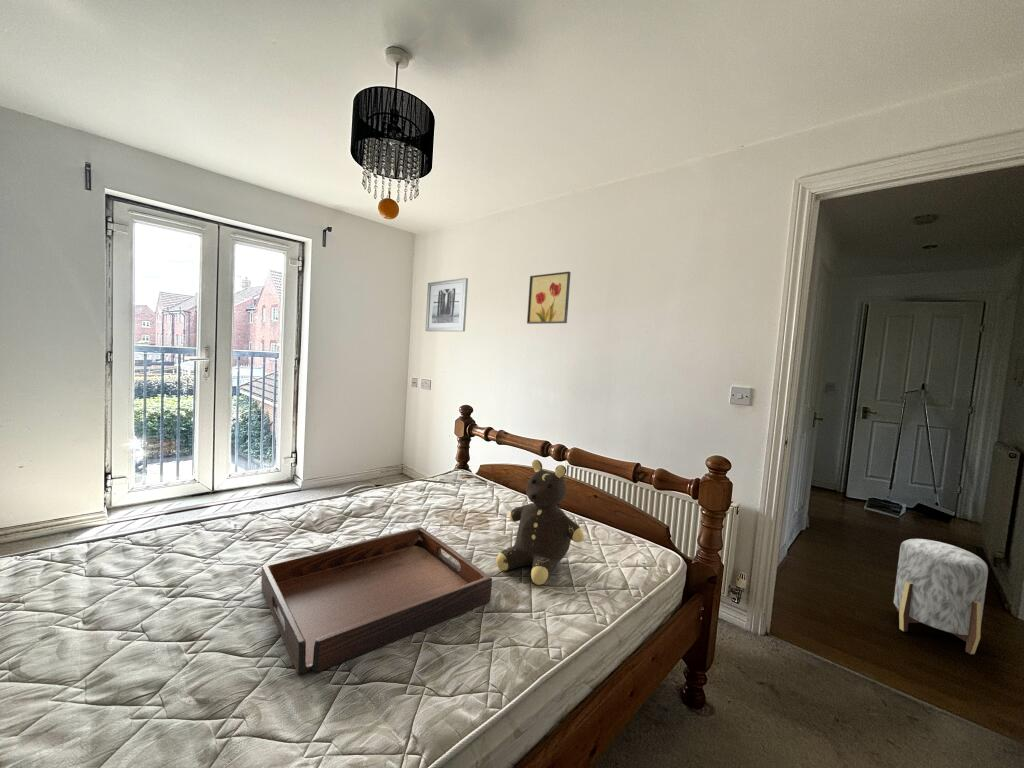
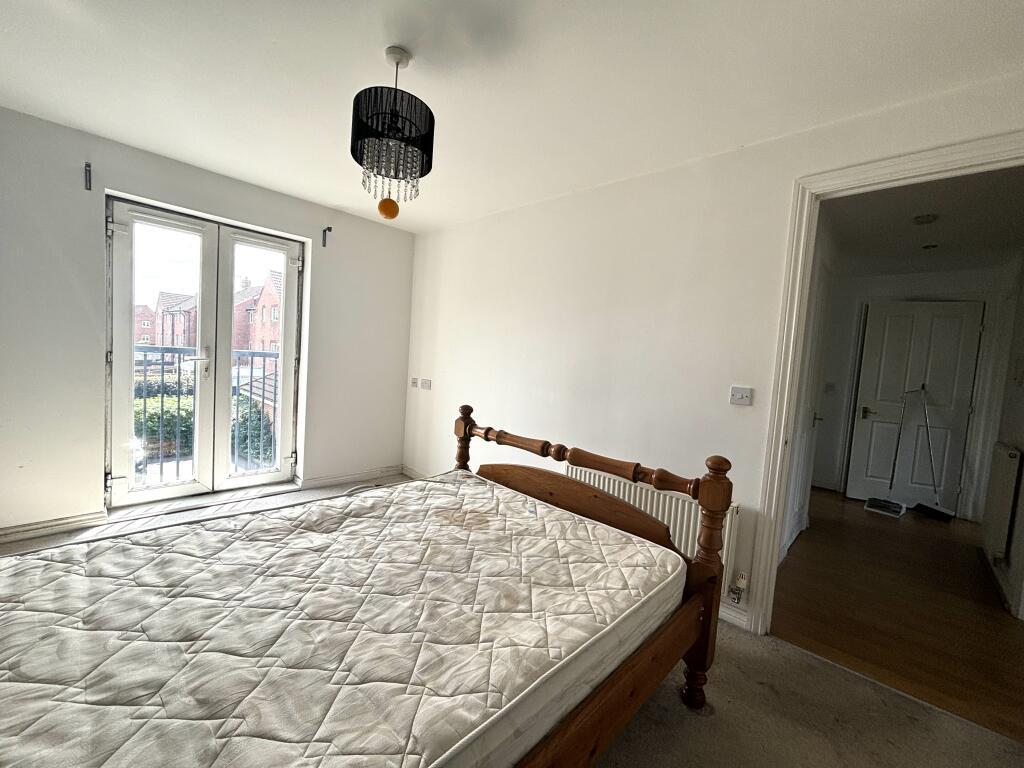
- serving tray (377, 582)
- stool (938, 588)
- wall art (548, 298)
- teddy bear (537, 516)
- wall art (445, 306)
